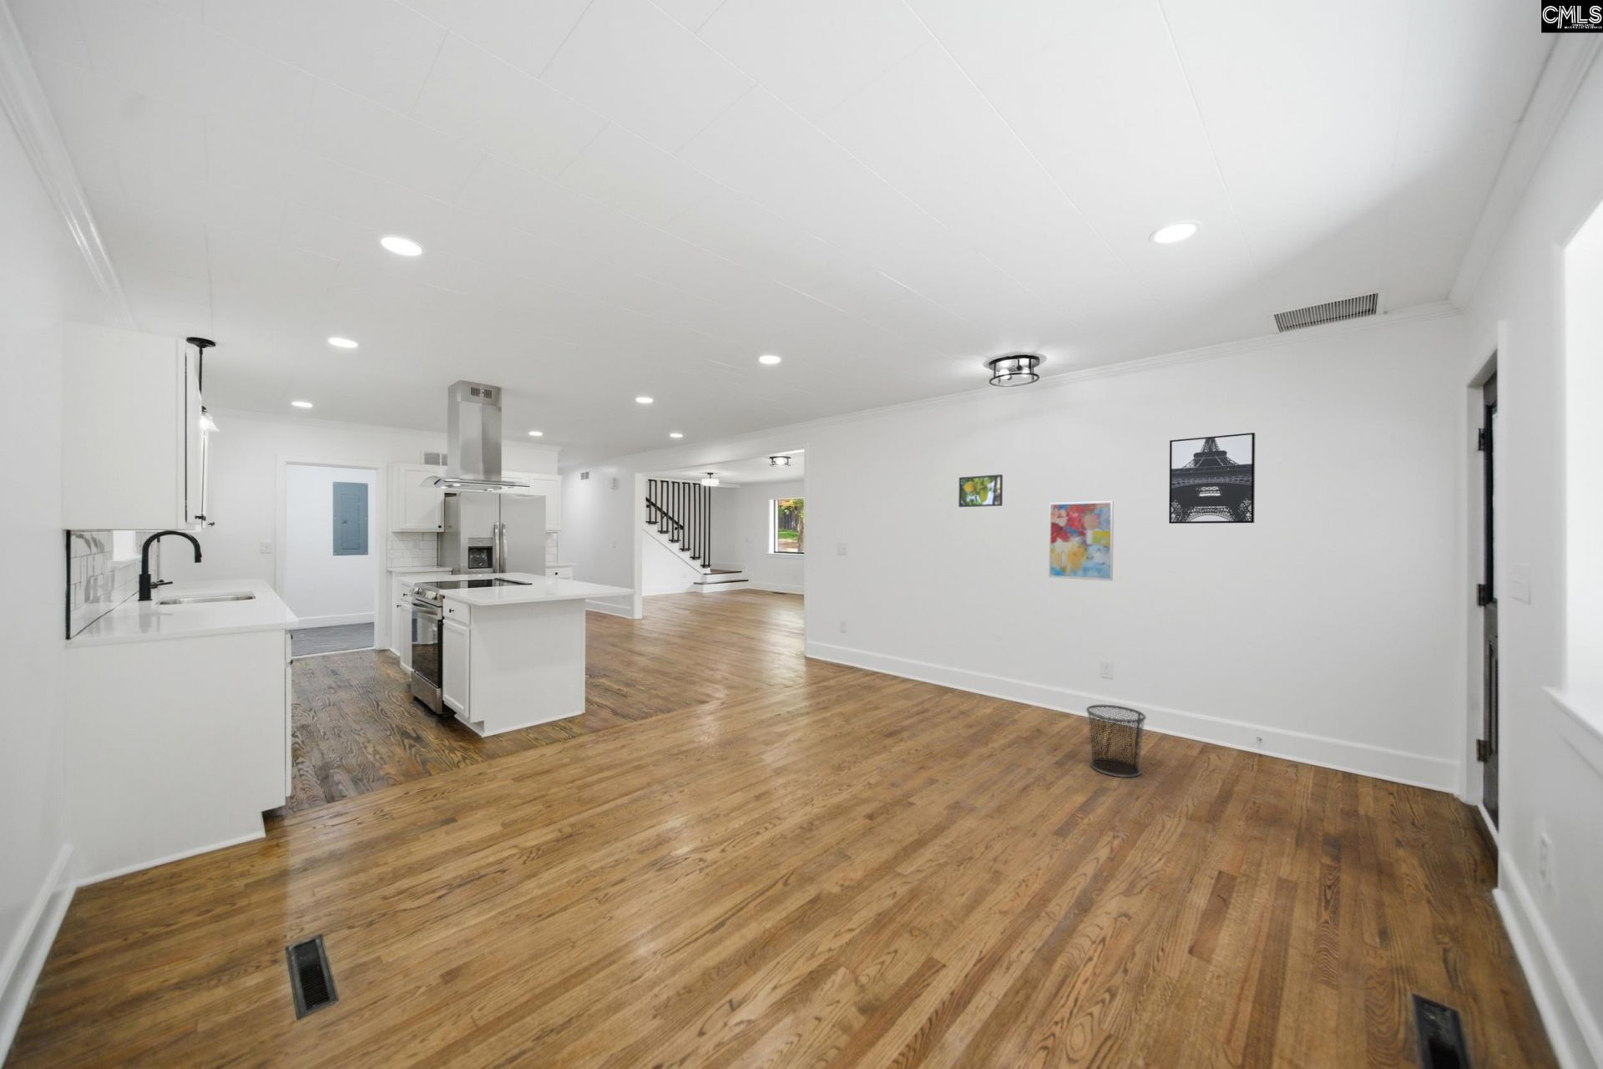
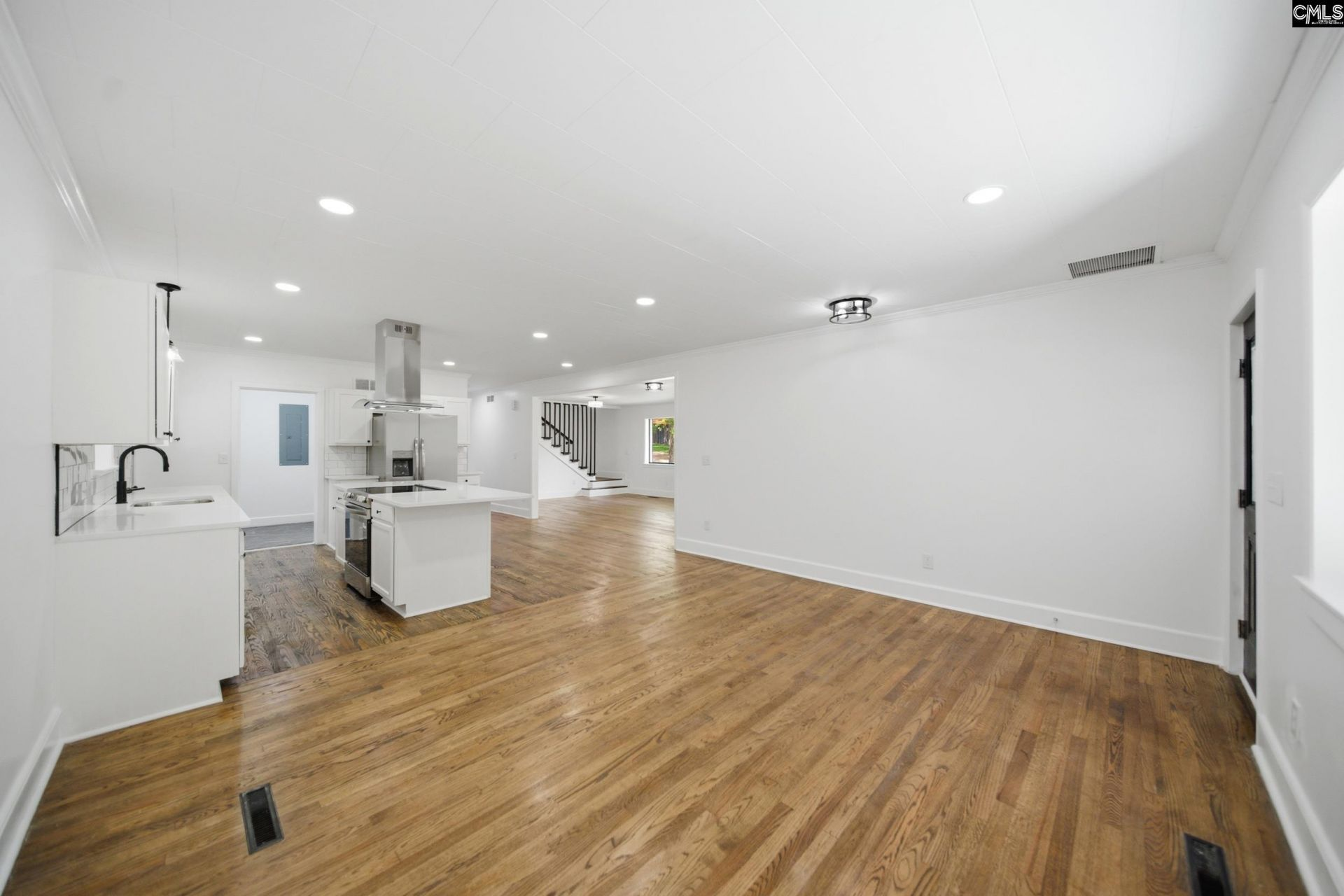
- wall art (1079, 540)
- waste bin (1114, 740)
- wall art (1209, 480)
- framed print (979, 492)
